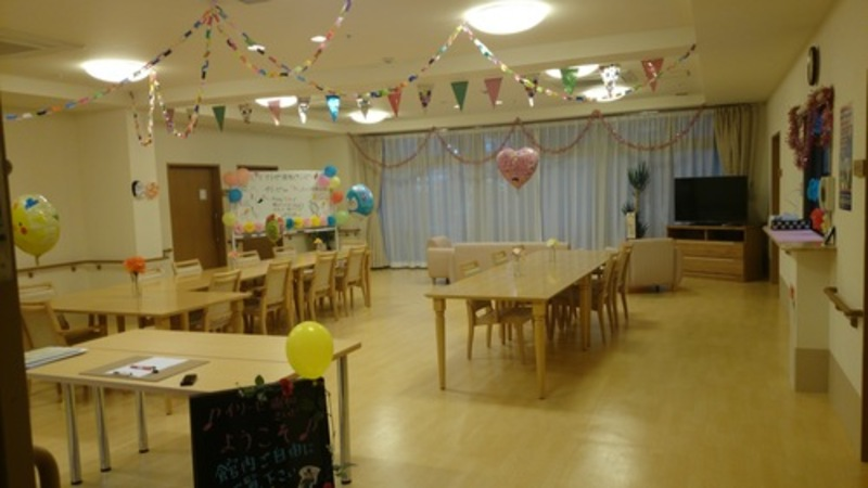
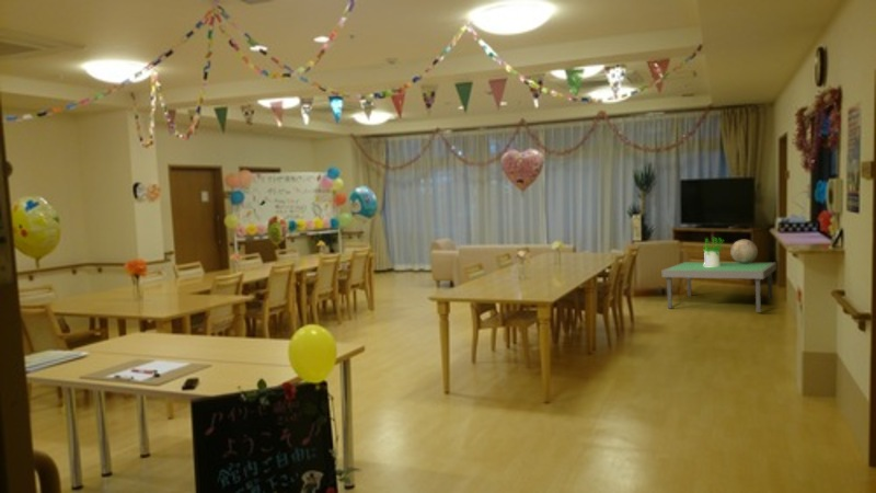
+ potted plant (714, 251)
+ decorative sphere (744, 251)
+ coffee table (721, 277)
